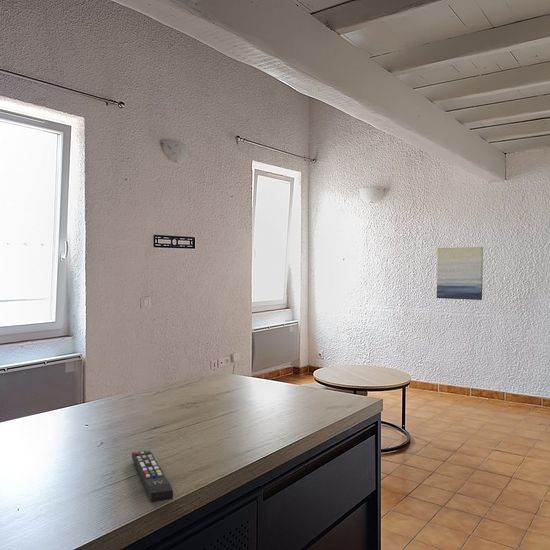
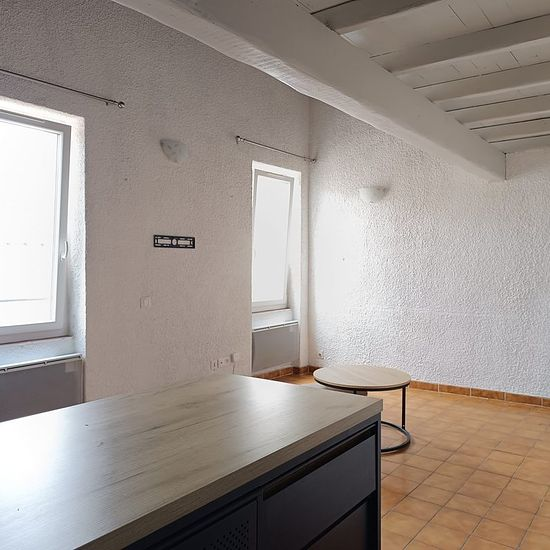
- wall art (459, 273)
- remote control (150, 473)
